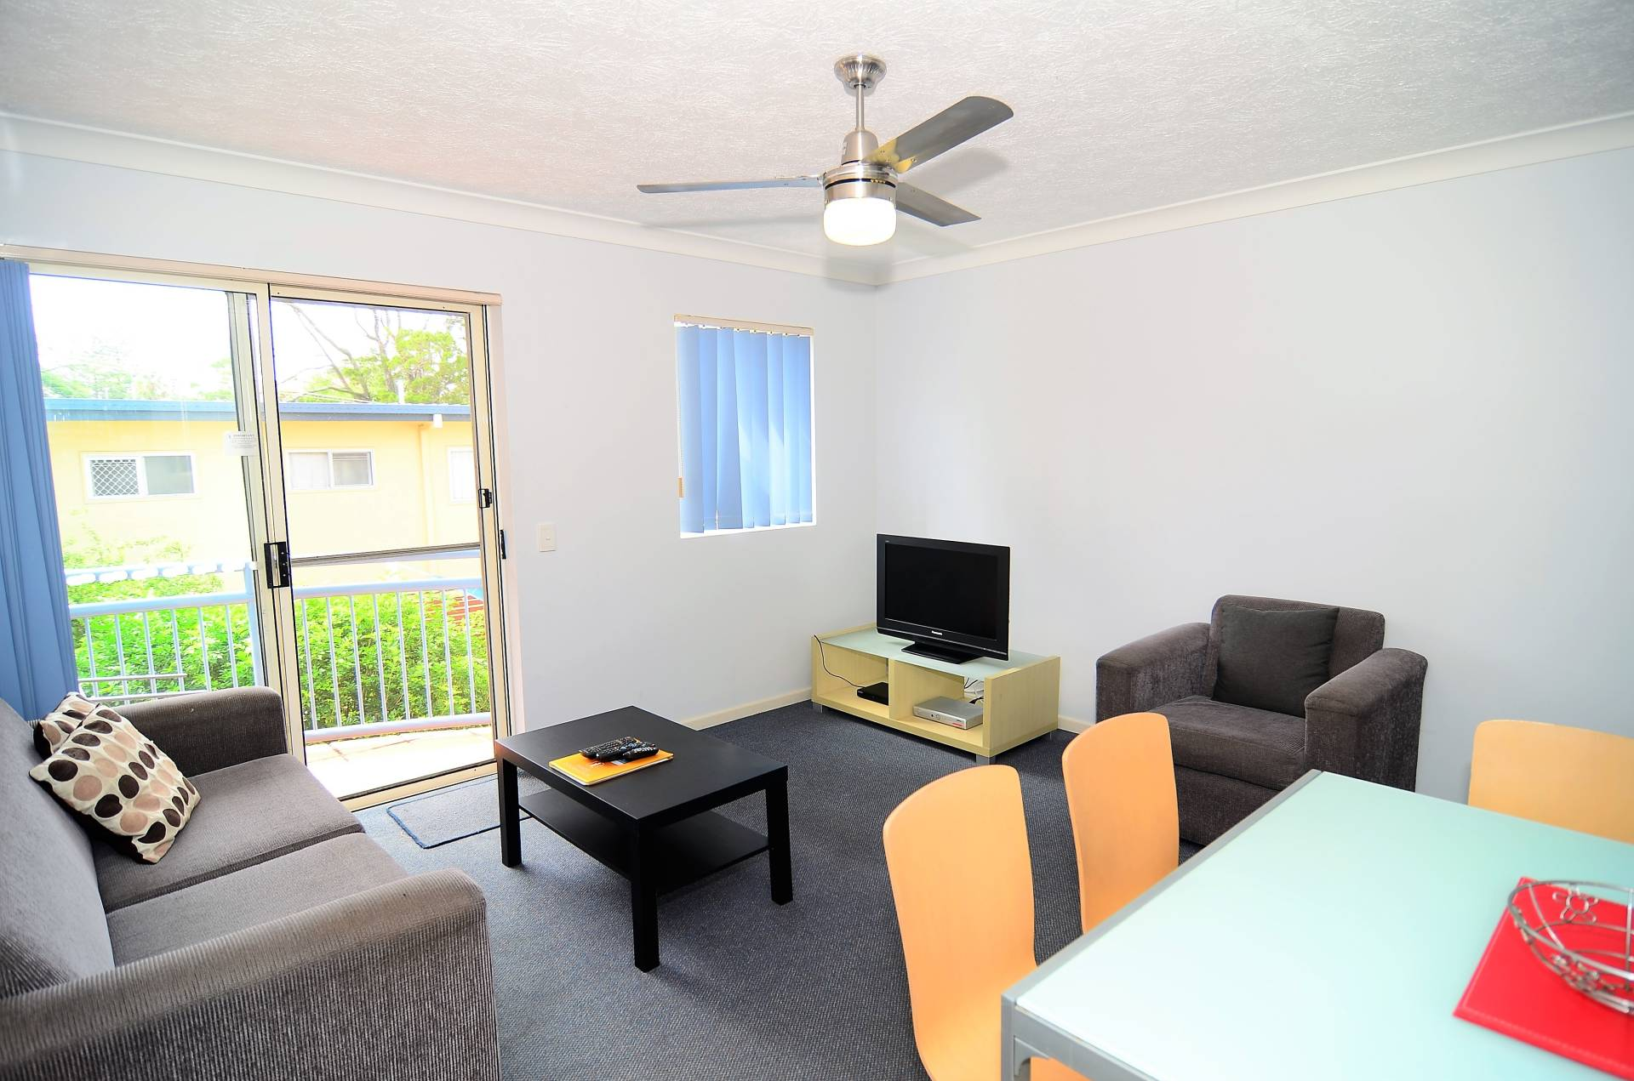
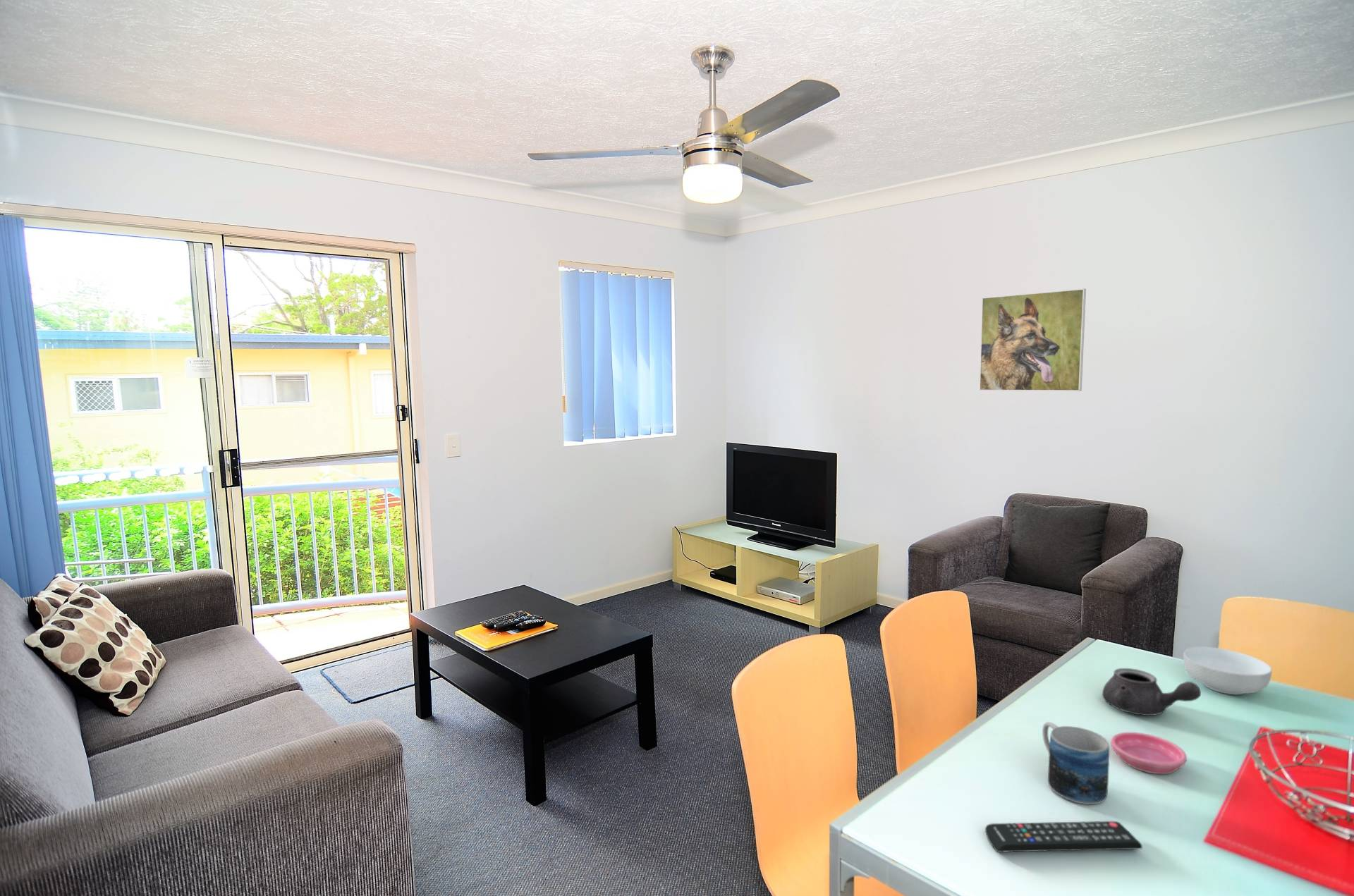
+ remote control (1062, 838)
+ cereal bowl (1226, 673)
+ mug (1069, 757)
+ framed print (1030, 342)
+ teapot (1149, 692)
+ saucer (1147, 754)
